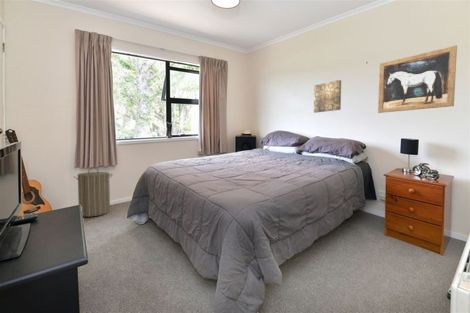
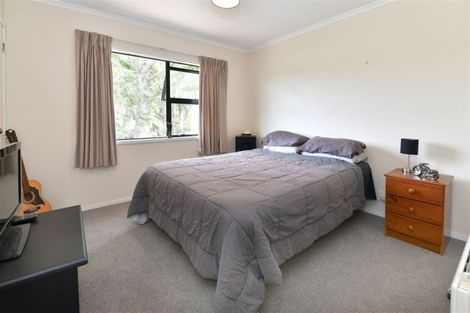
- wall art (326, 97)
- laundry hamper (94, 190)
- wall art (413, 82)
